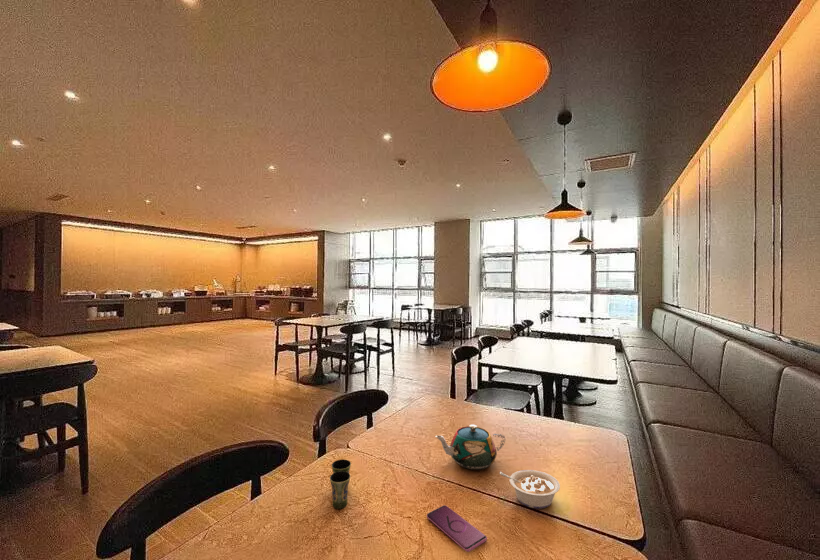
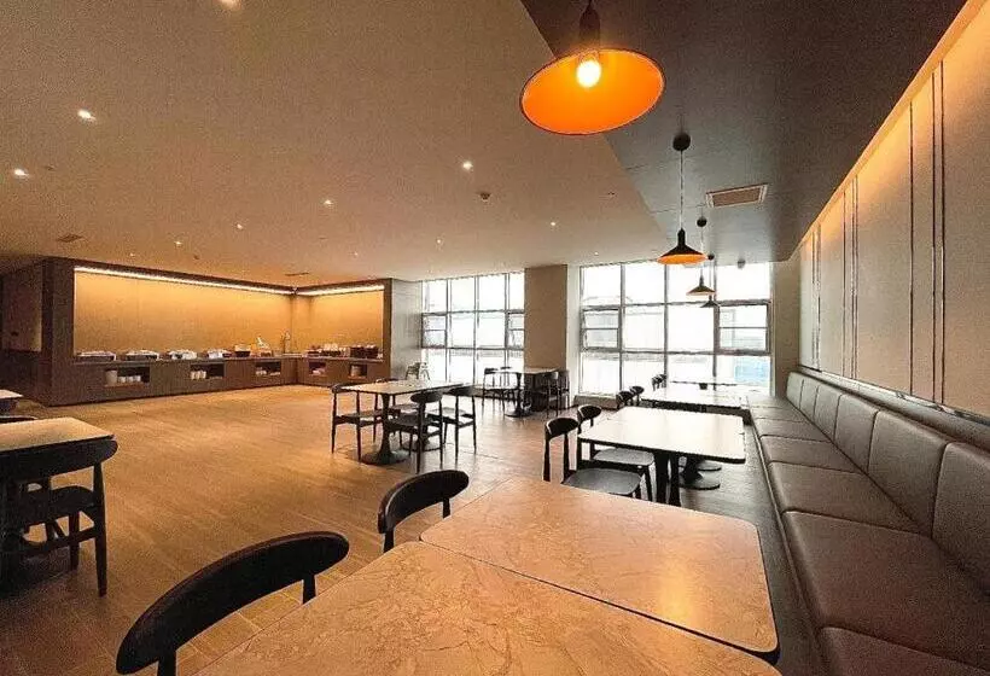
- smartphone (455, 526)
- cup (340, 483)
- teapot (470, 443)
- legume (532, 489)
